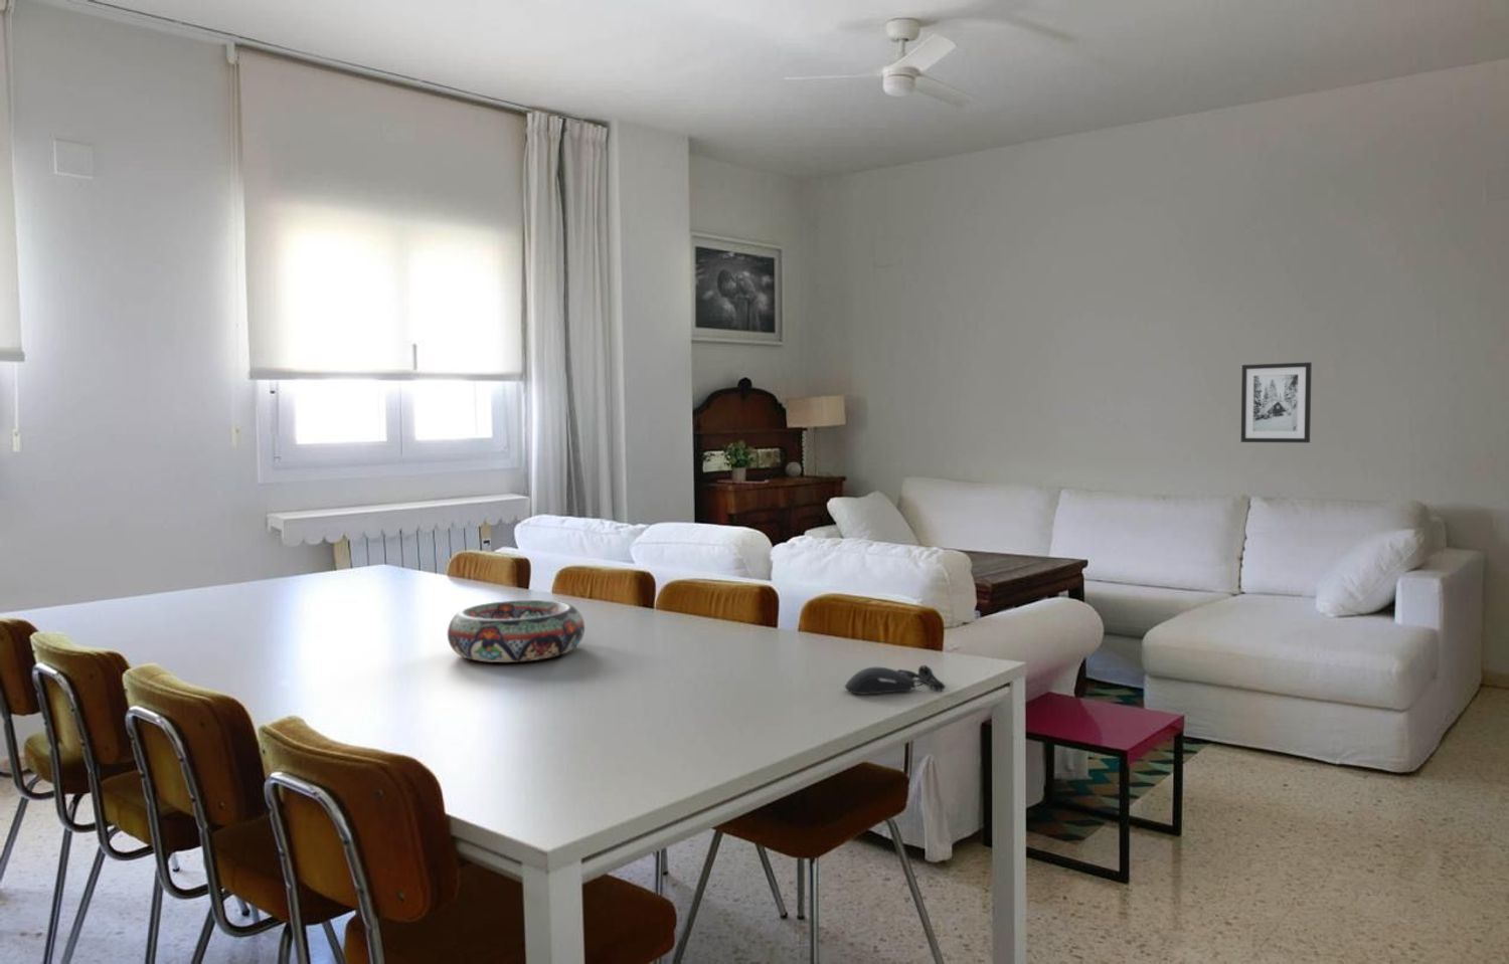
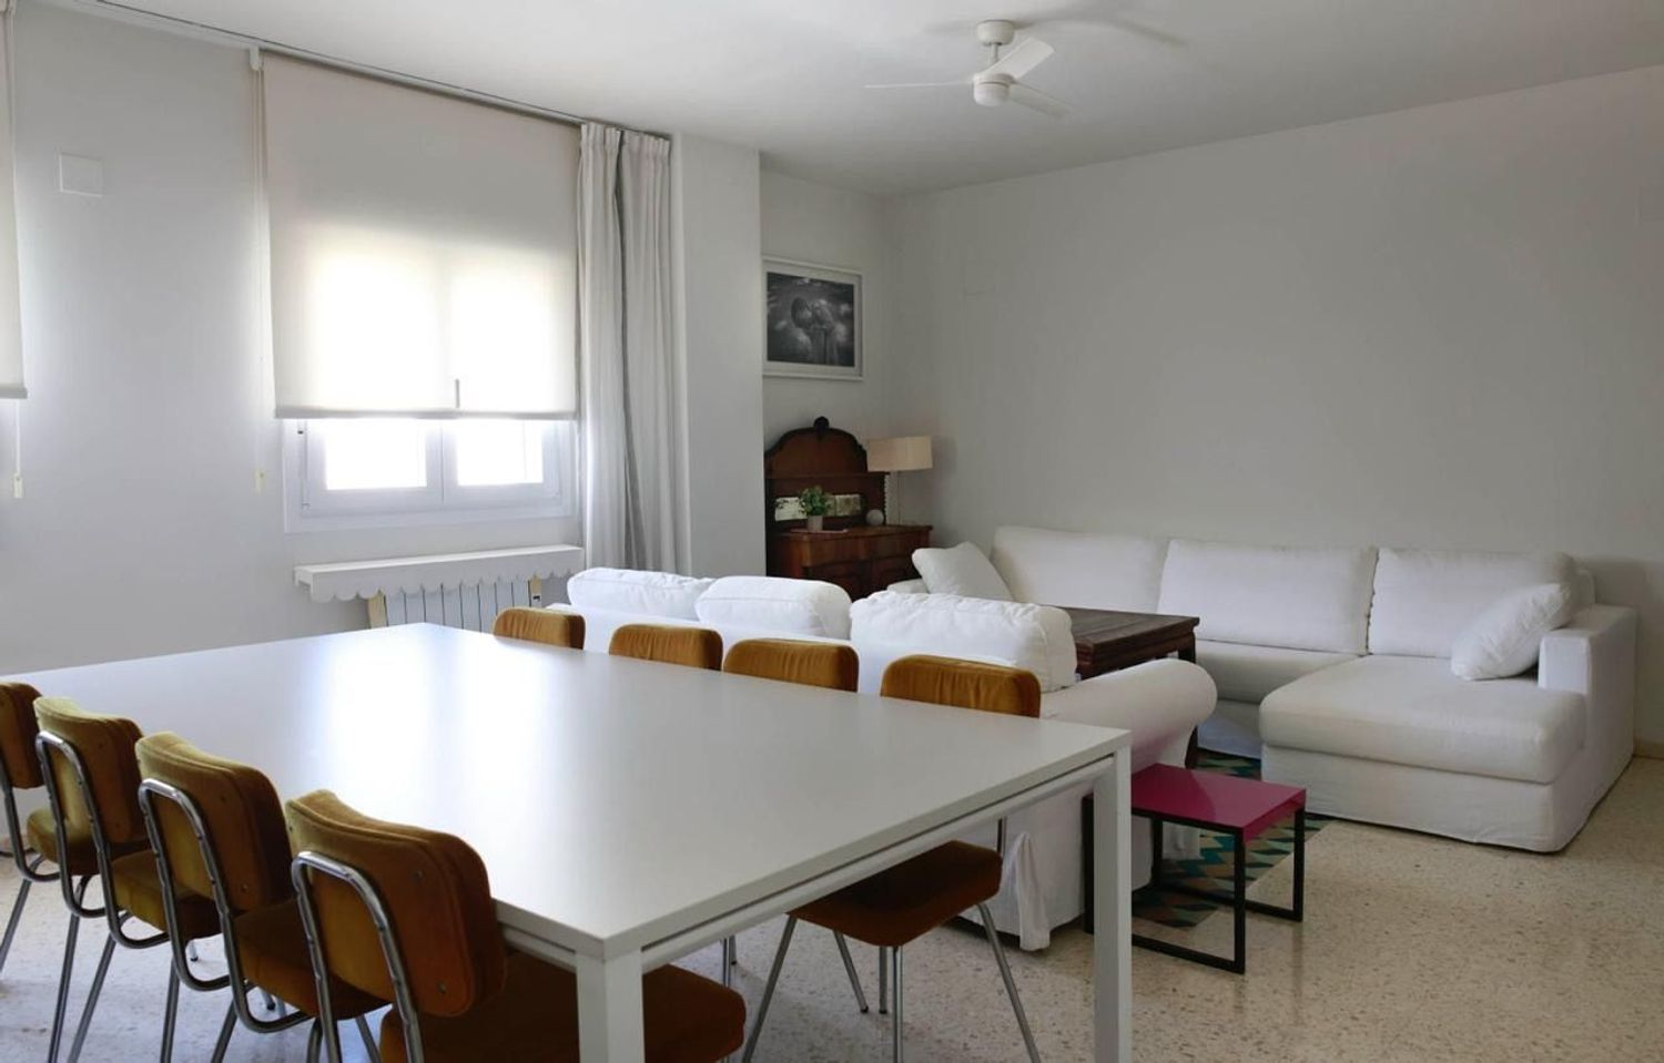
- wall art (1275, 403)
- decorative bowl (516, 630)
- computer mouse (891, 675)
